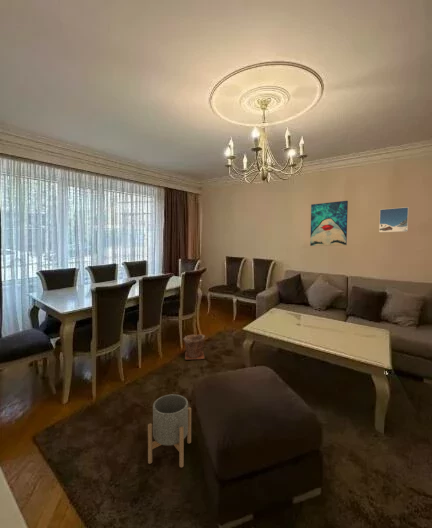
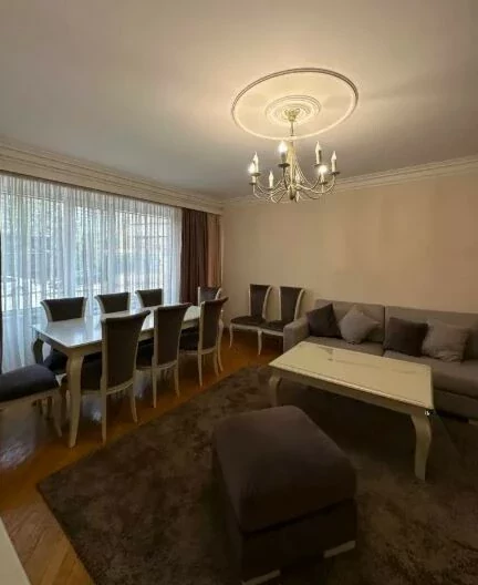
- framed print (393, 220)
- wall art (328, 224)
- plant pot (194, 345)
- planter (170, 427)
